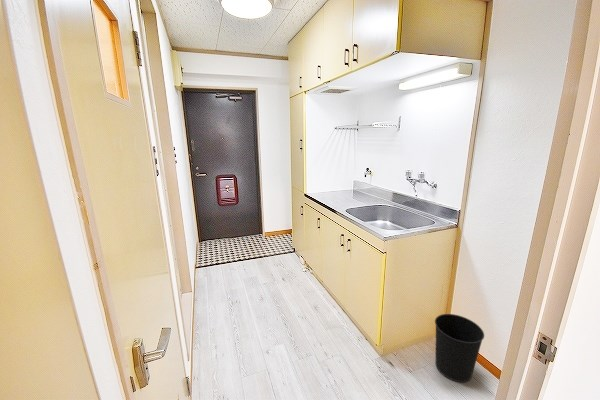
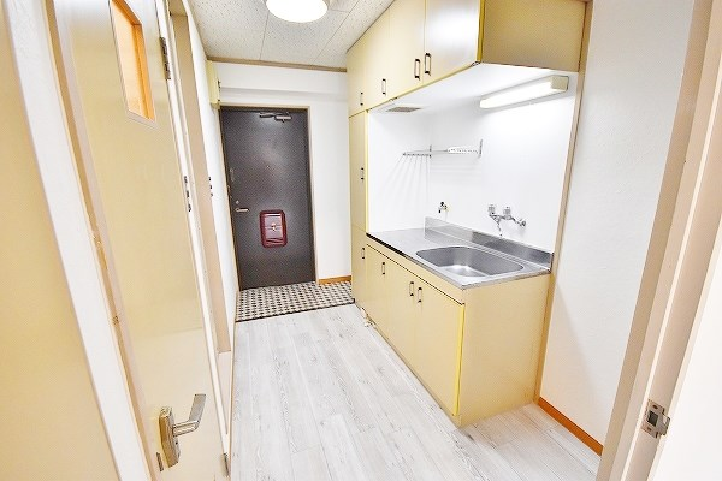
- wastebasket (455, 348)
